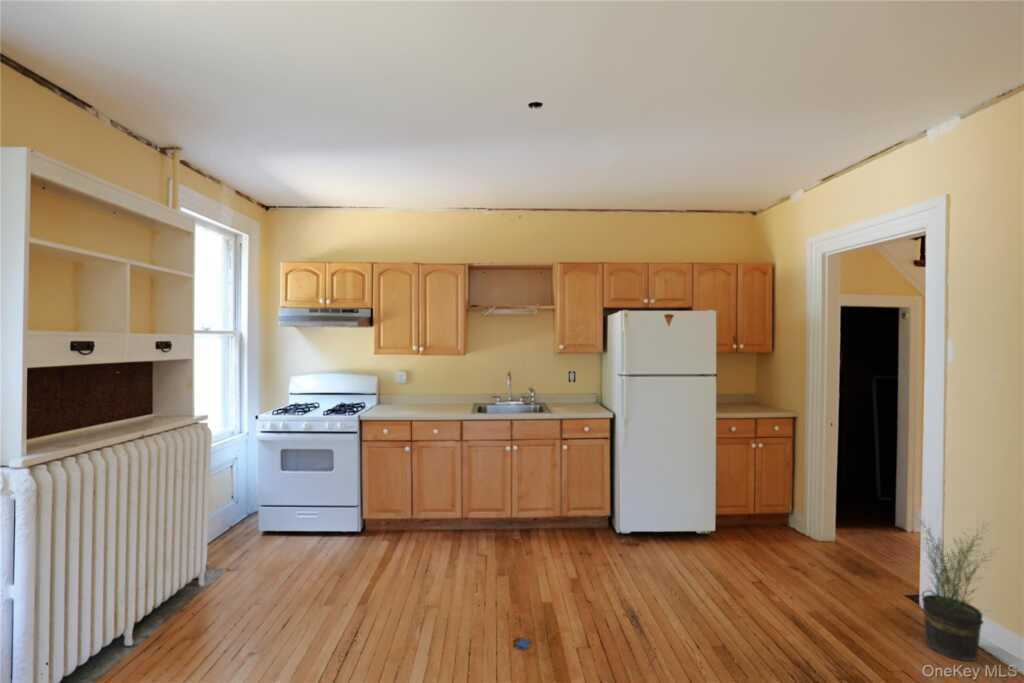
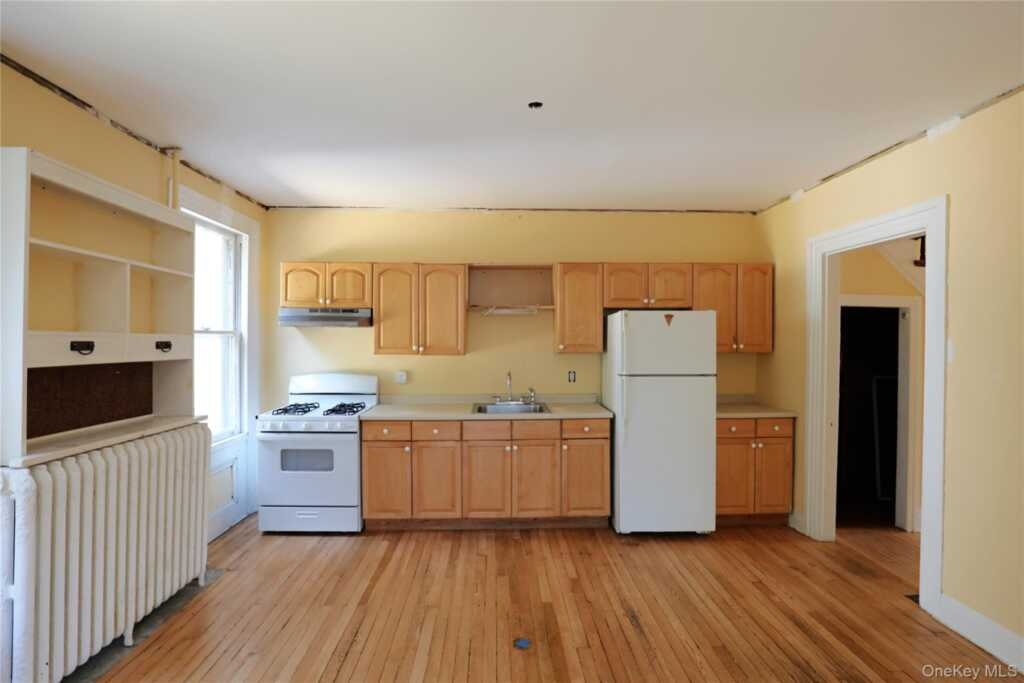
- potted plant (953, 584)
